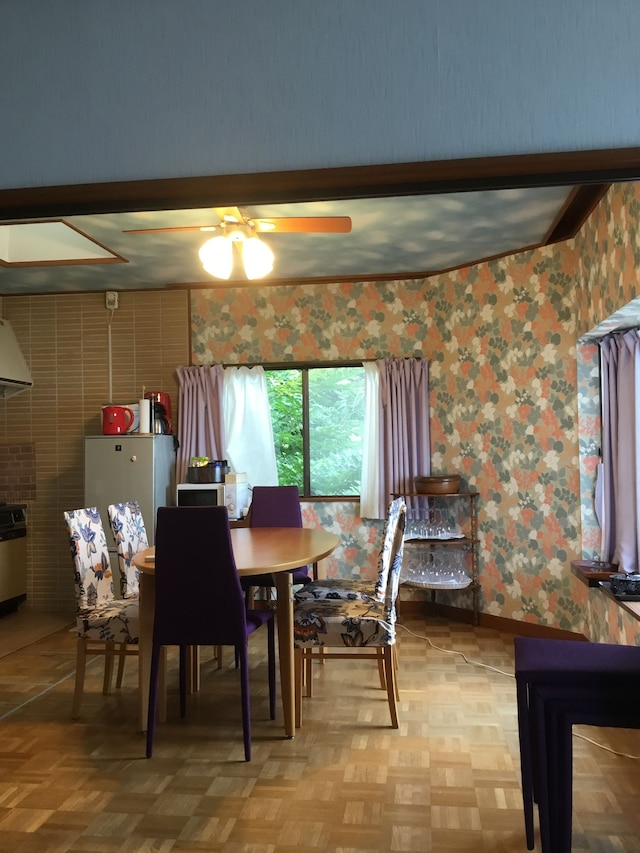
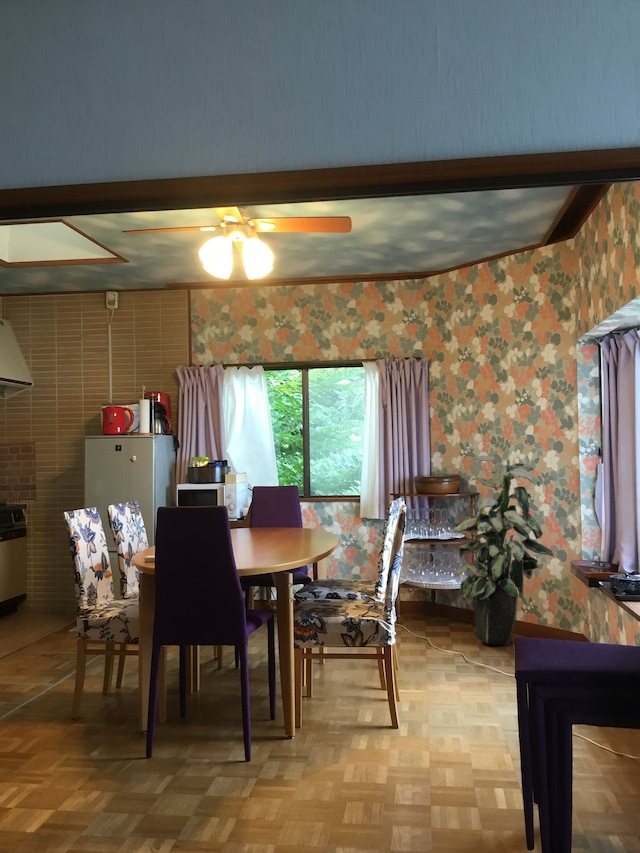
+ indoor plant (496, 548)
